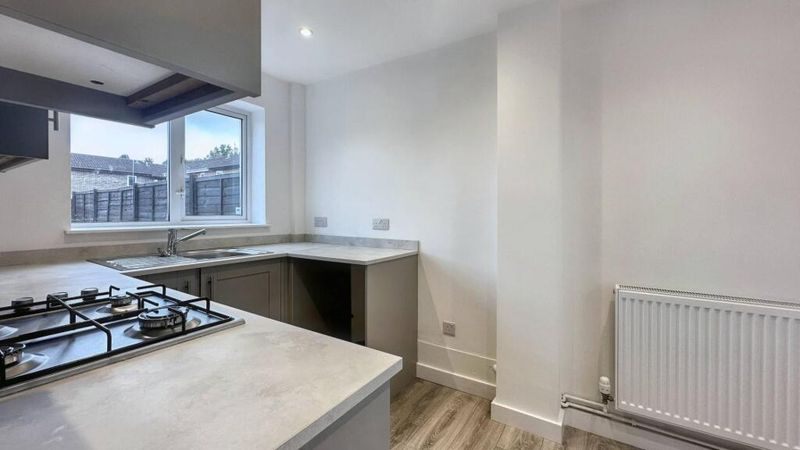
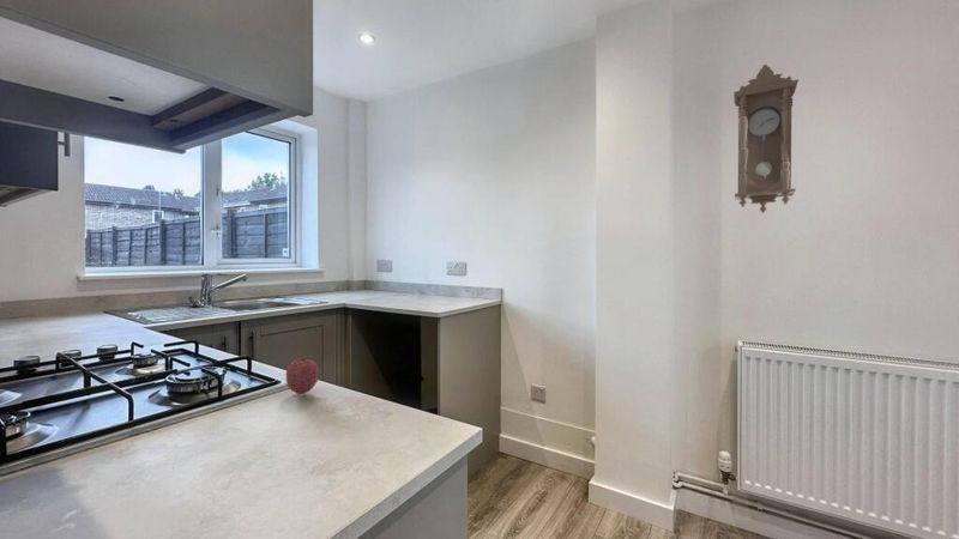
+ fruit (302, 374)
+ pendulum clock (764, 141)
